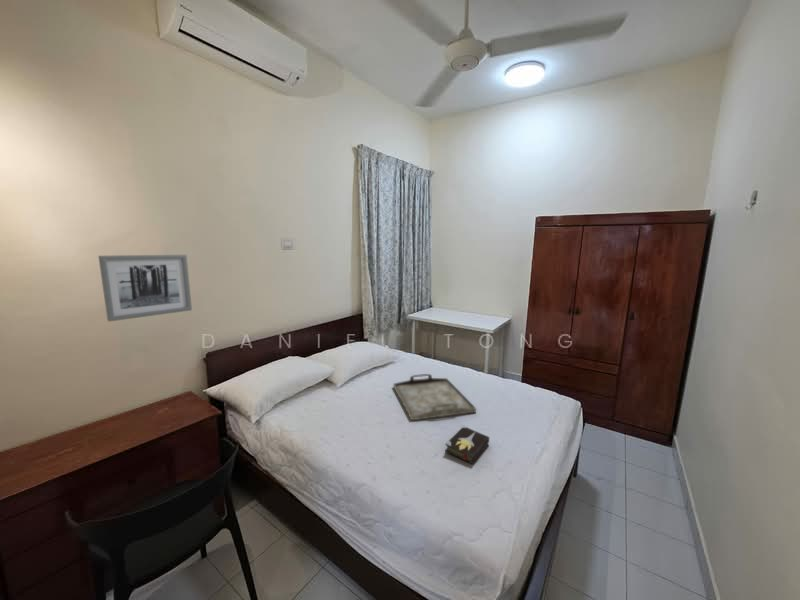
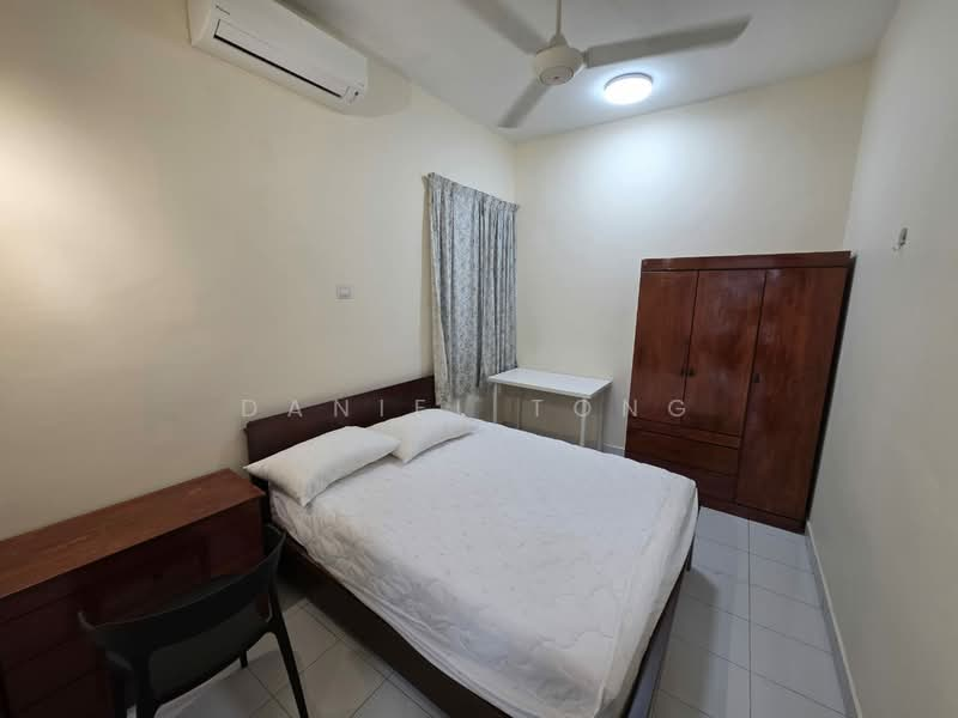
- hardback book (467, 443)
- wall art (149, 285)
- serving tray (431, 393)
